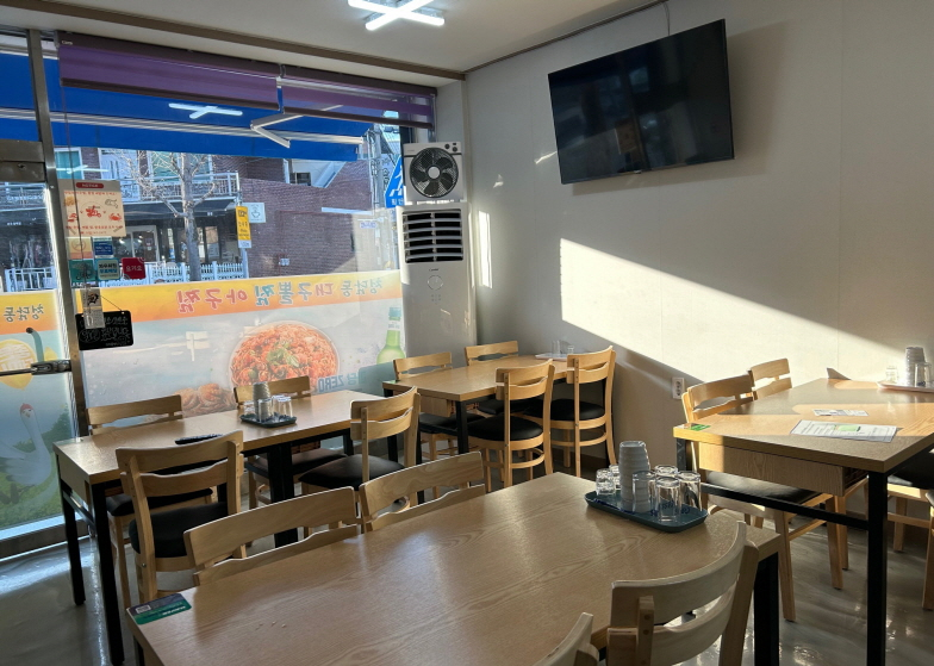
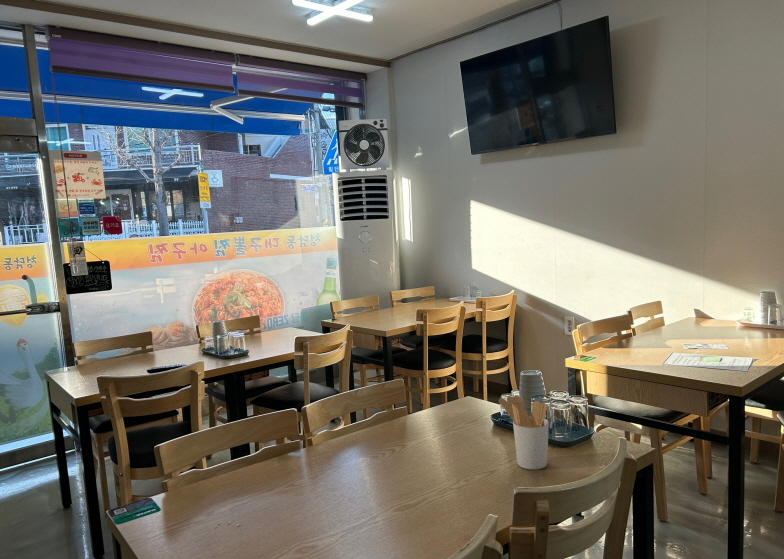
+ utensil holder (524, 429)
